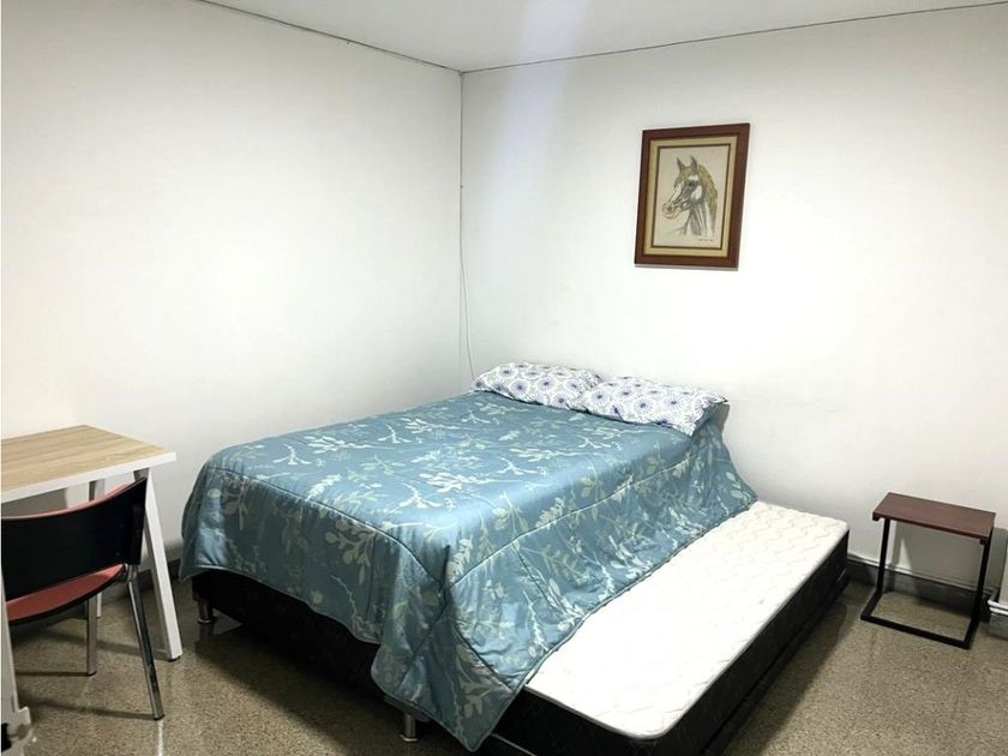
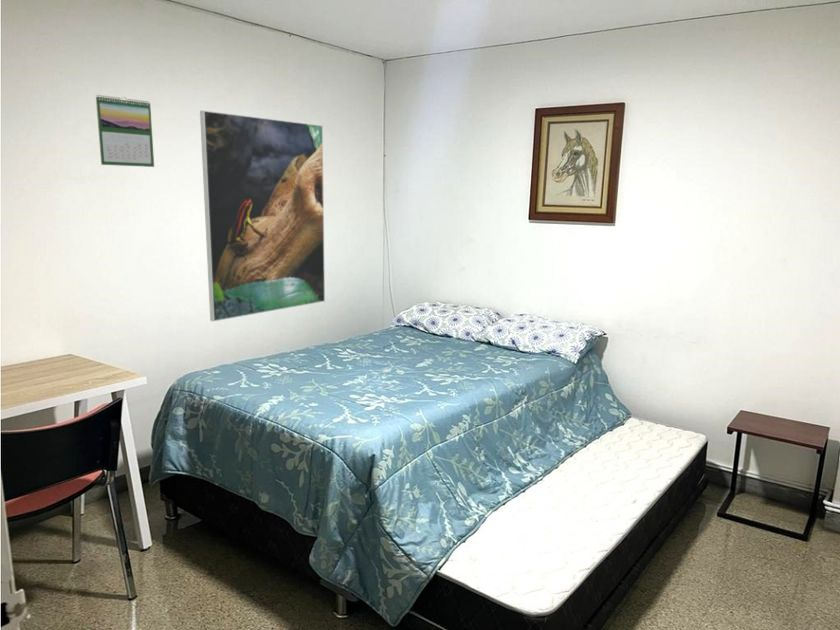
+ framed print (269, 217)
+ calendar (126, 131)
